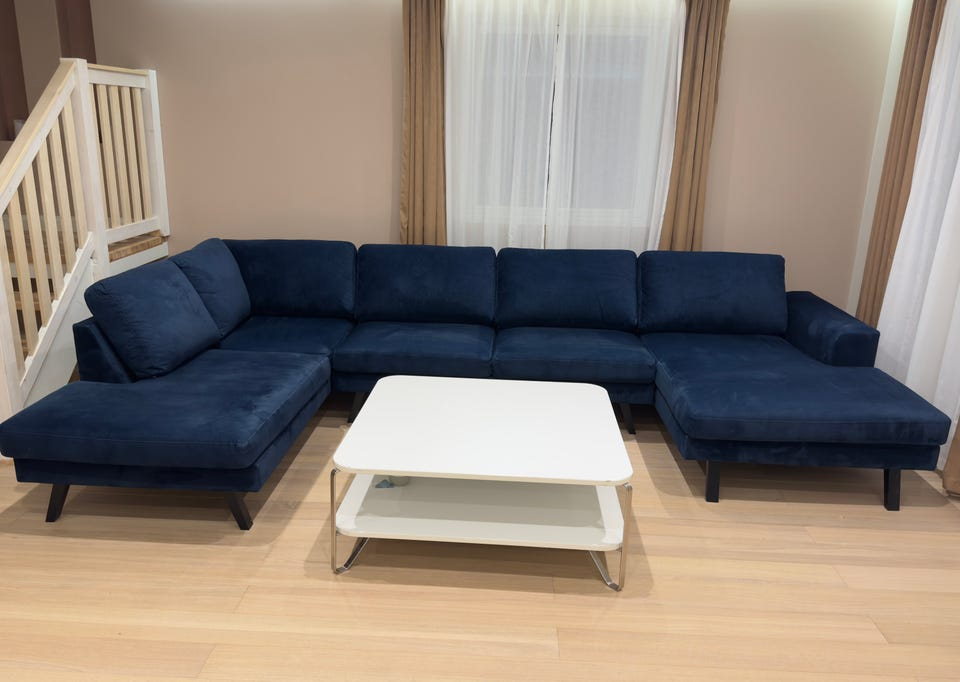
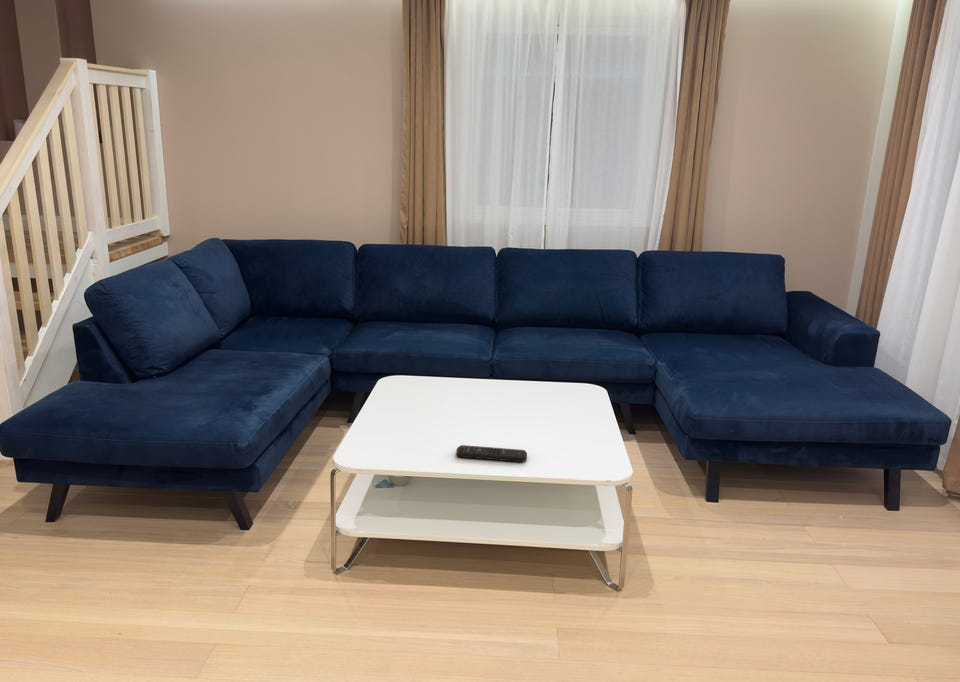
+ remote control (491, 453)
